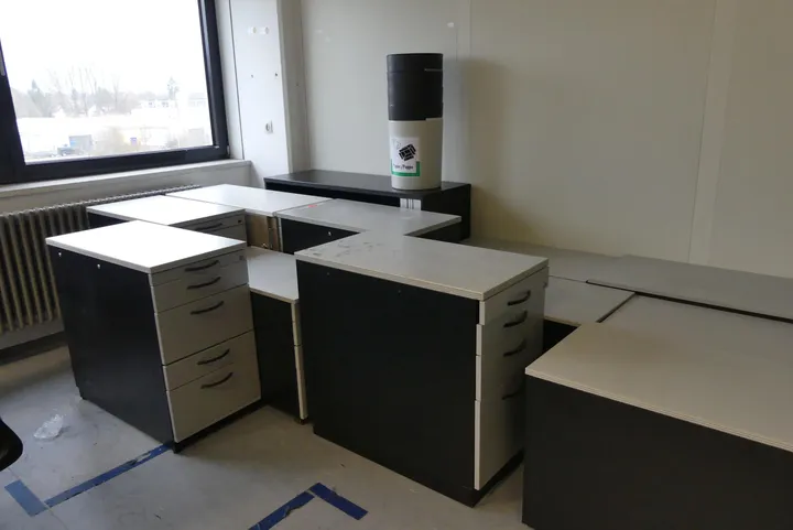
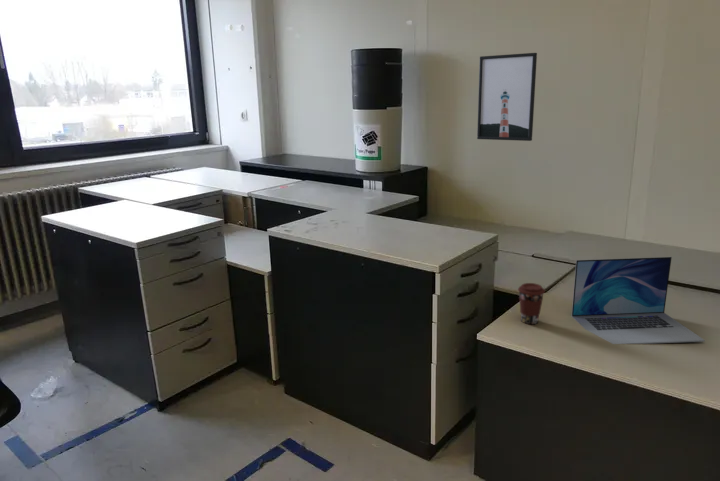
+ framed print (505, 98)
+ coffee cup (530, 303)
+ laptop (637, 299)
